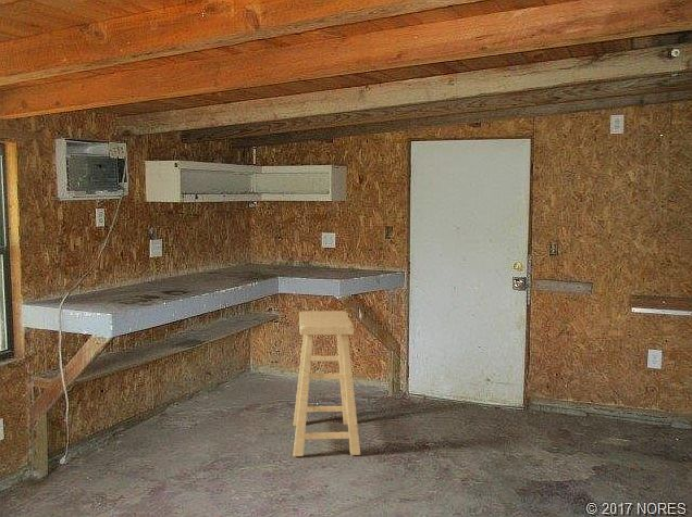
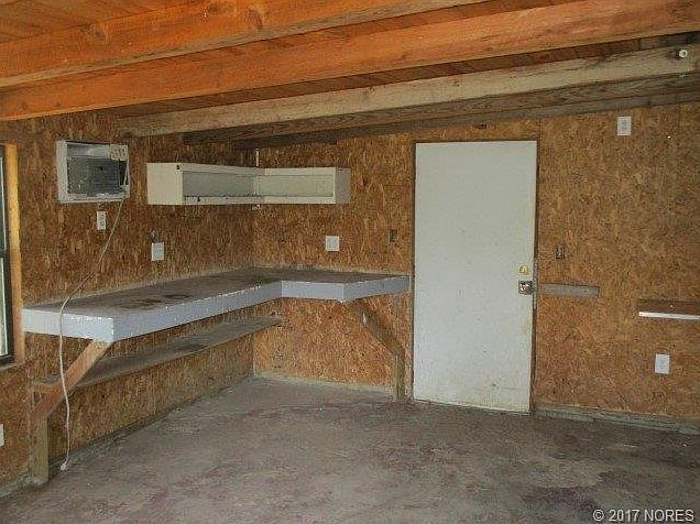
- stool (324, 378)
